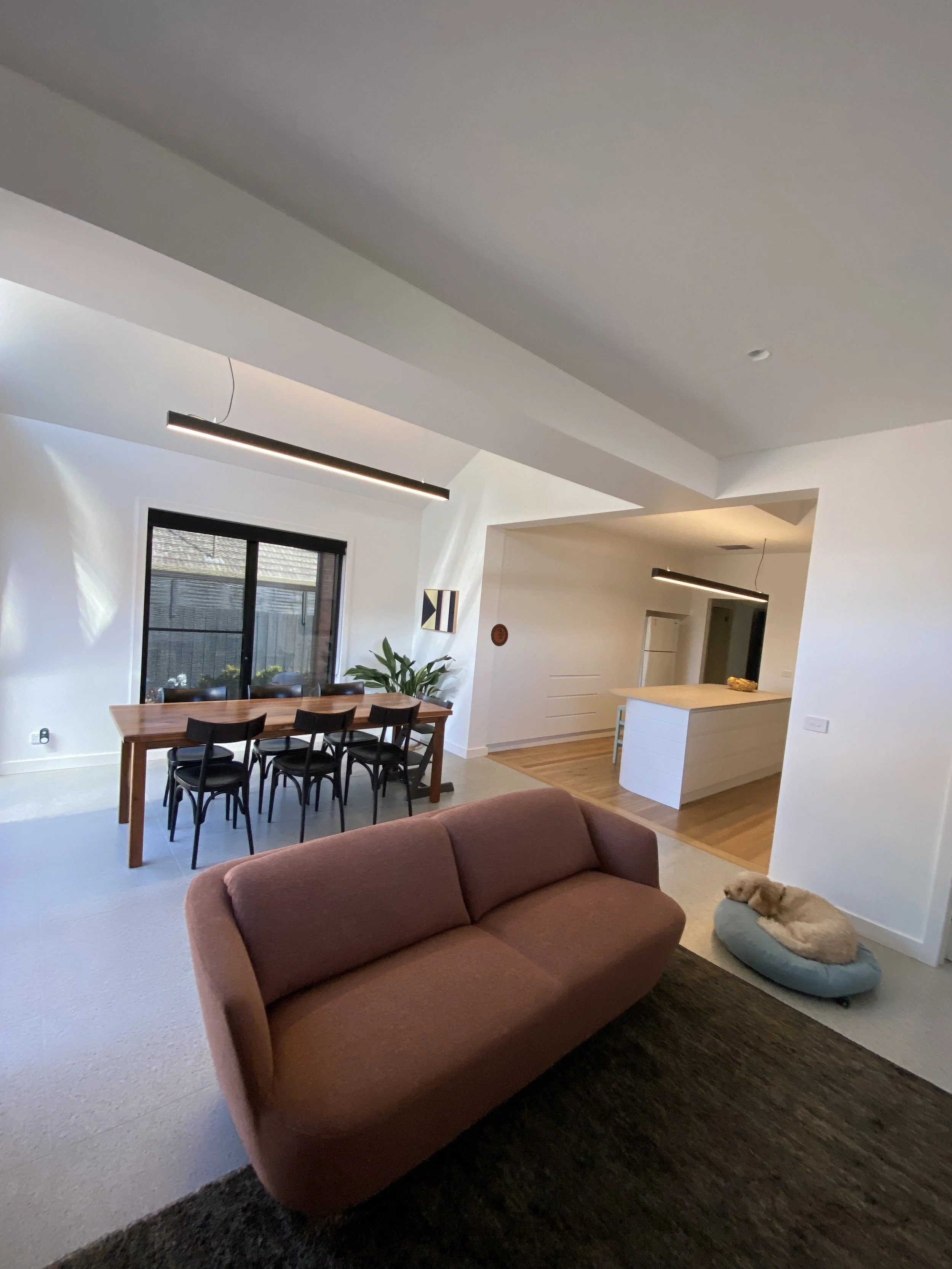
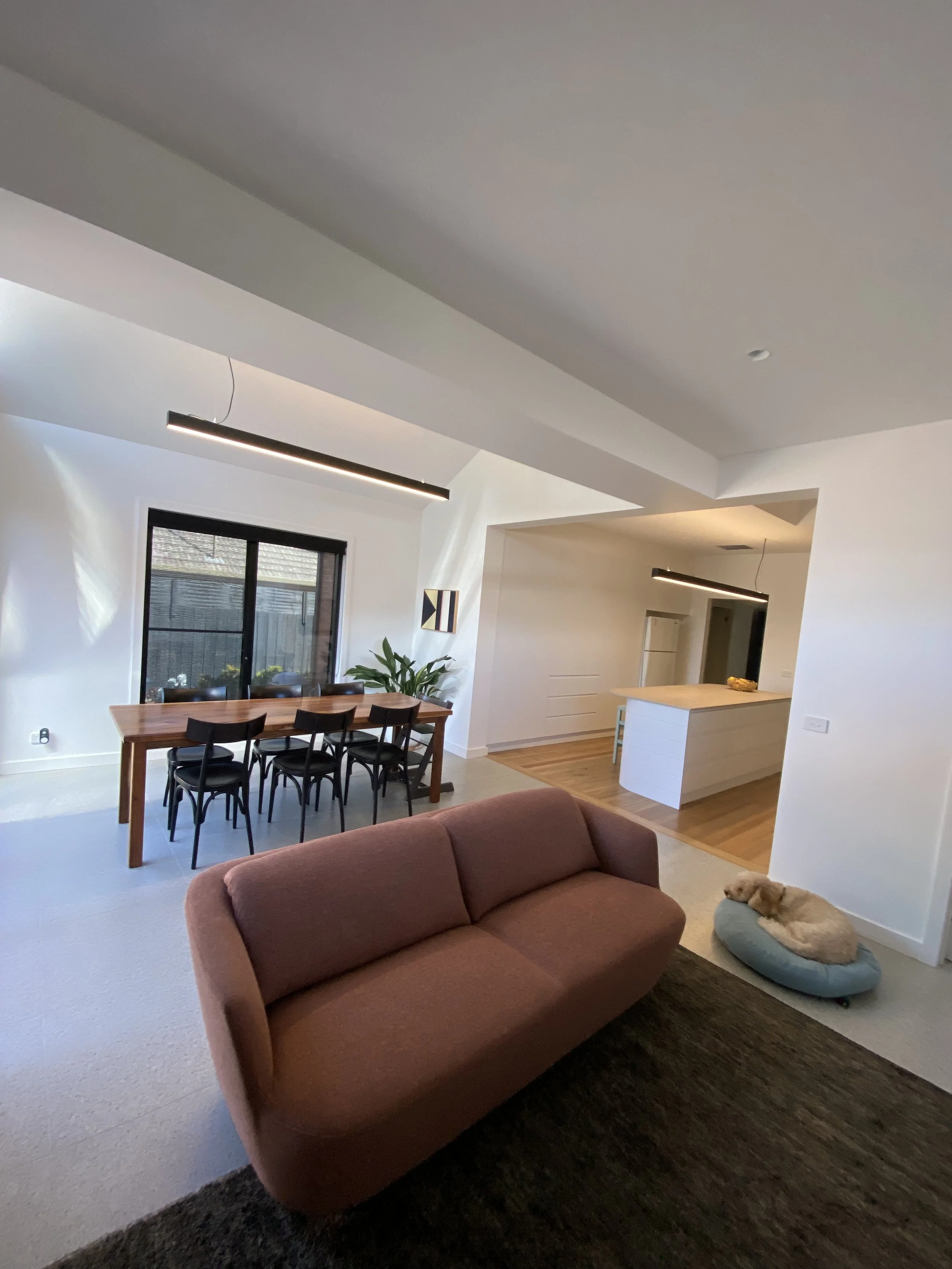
- decorative plate (499, 635)
